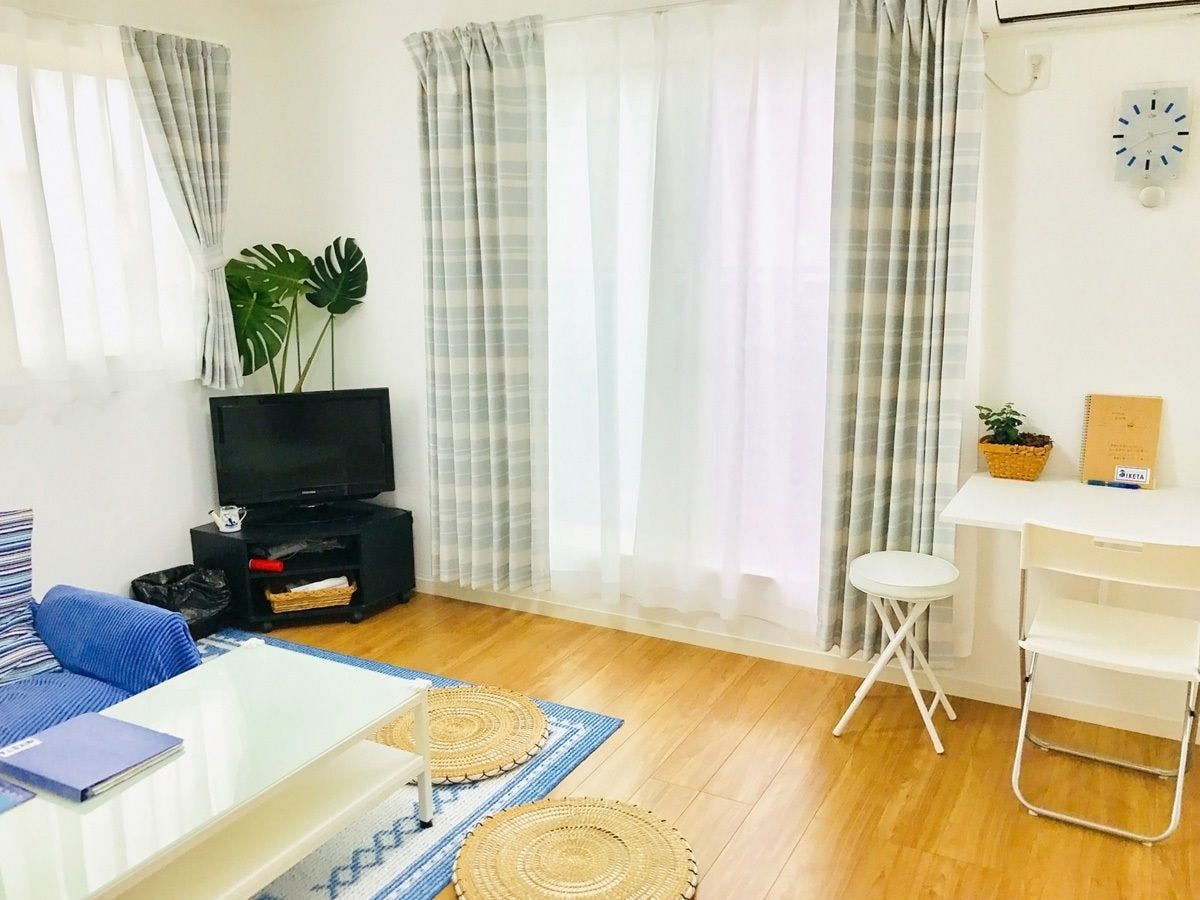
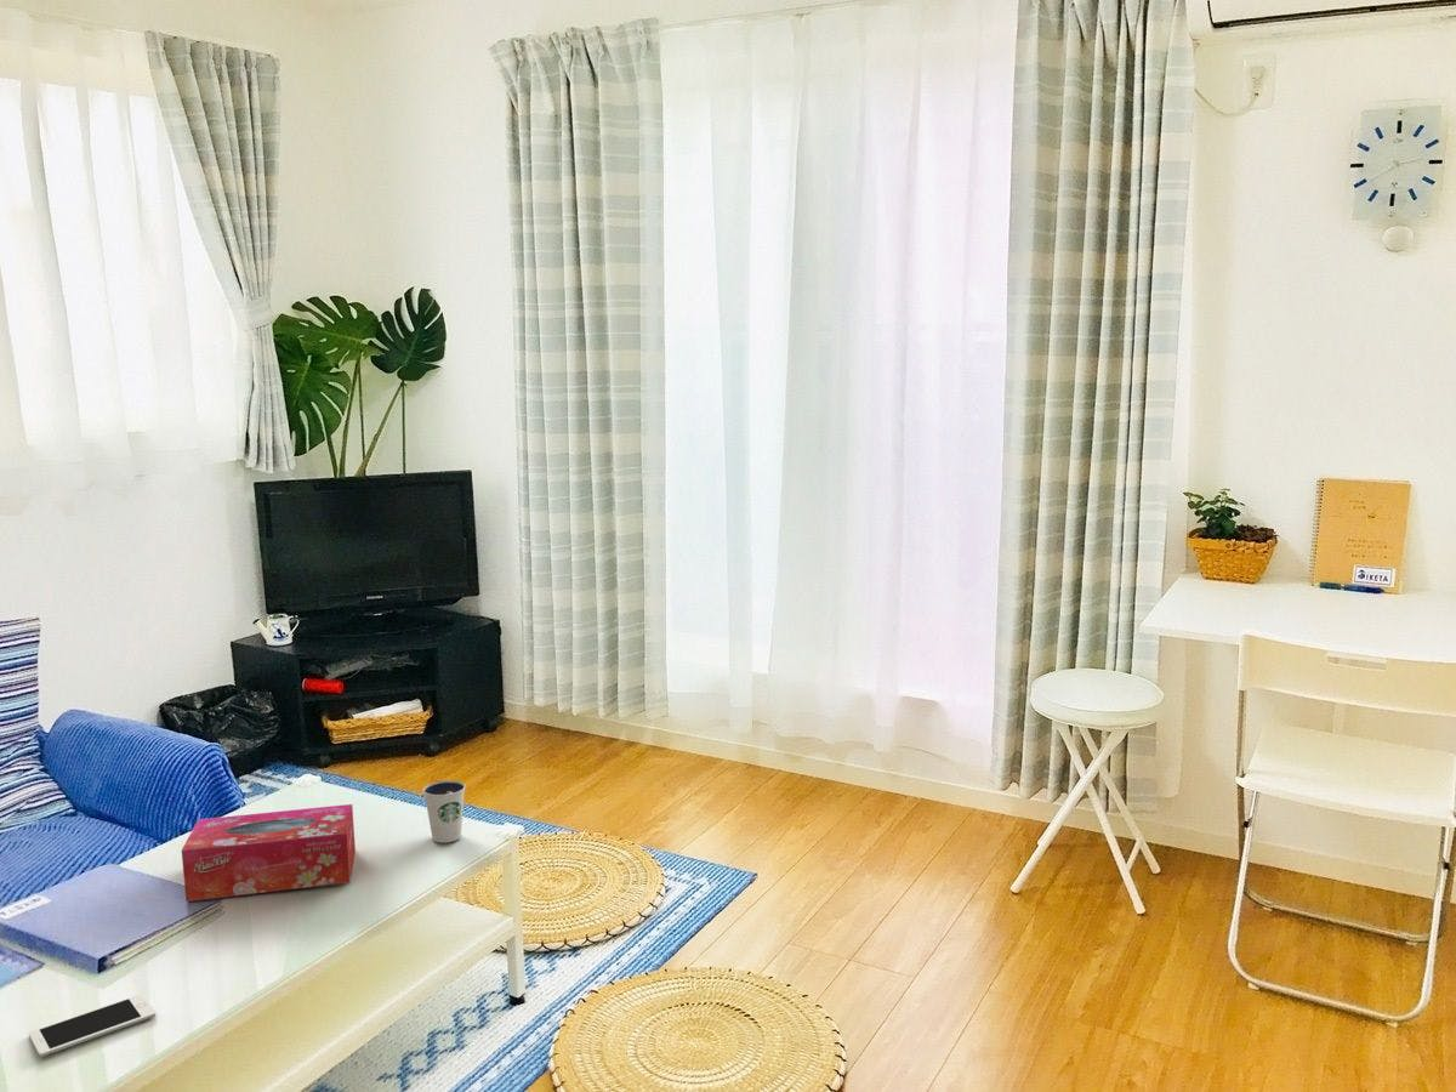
+ dixie cup (445, 812)
+ cell phone (92, 1024)
+ tissue box (272, 851)
